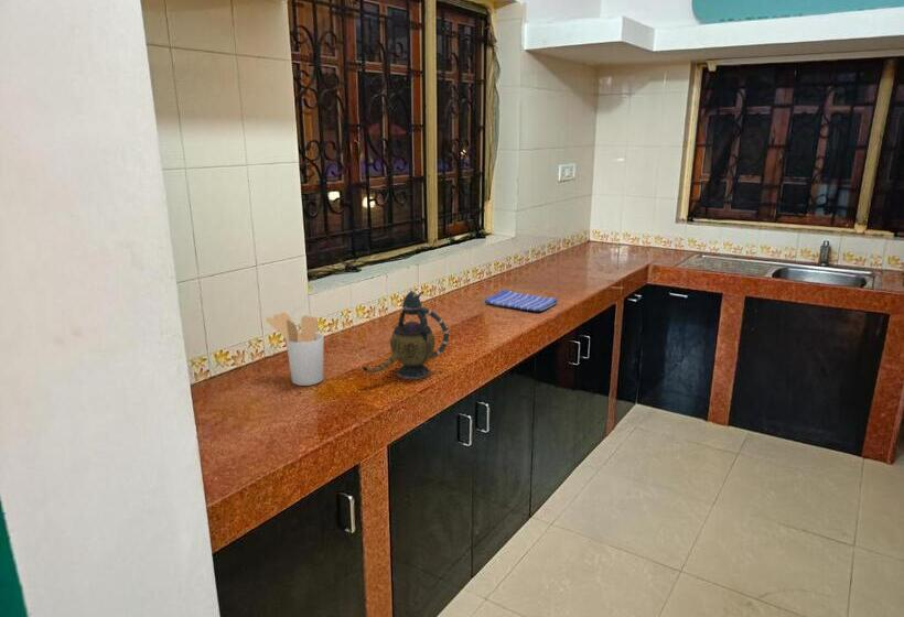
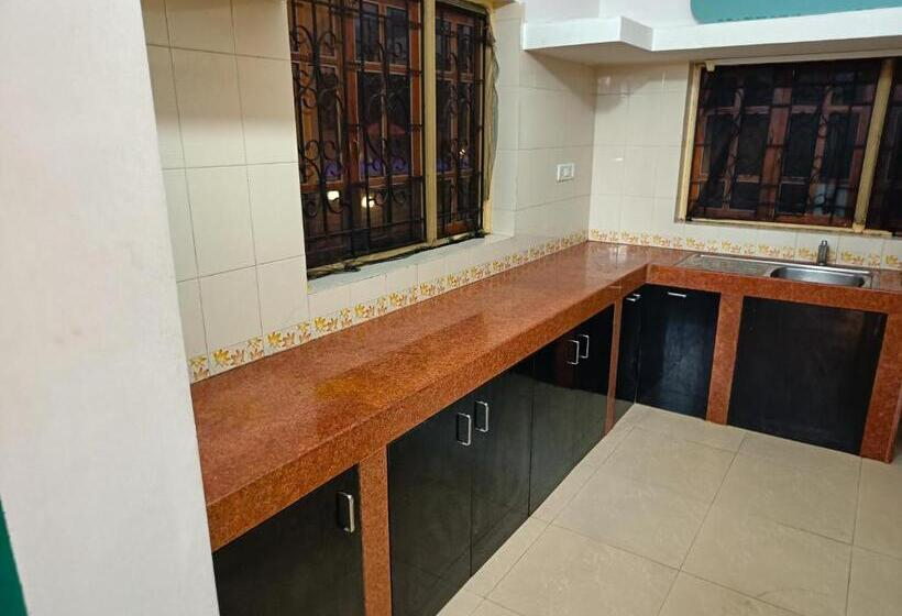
- utensil holder (297, 346)
- dish towel (520, 300)
- teapot (401, 335)
